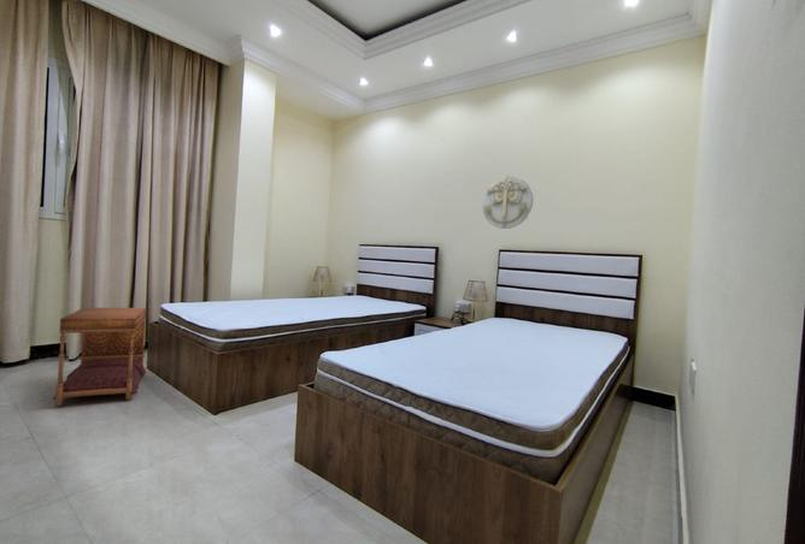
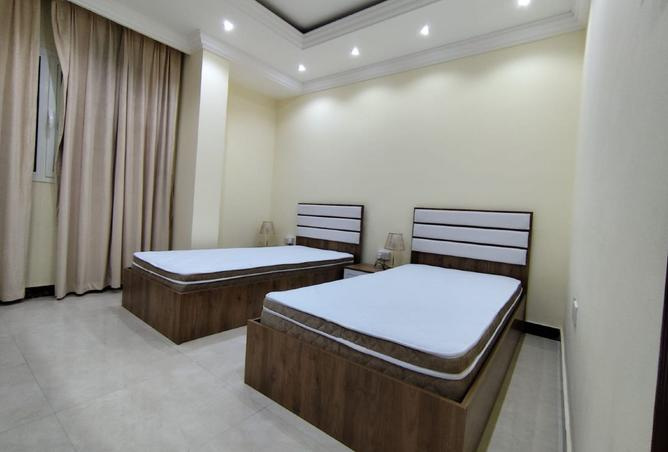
- wall decoration (505, 202)
- canopy bed (105, 350)
